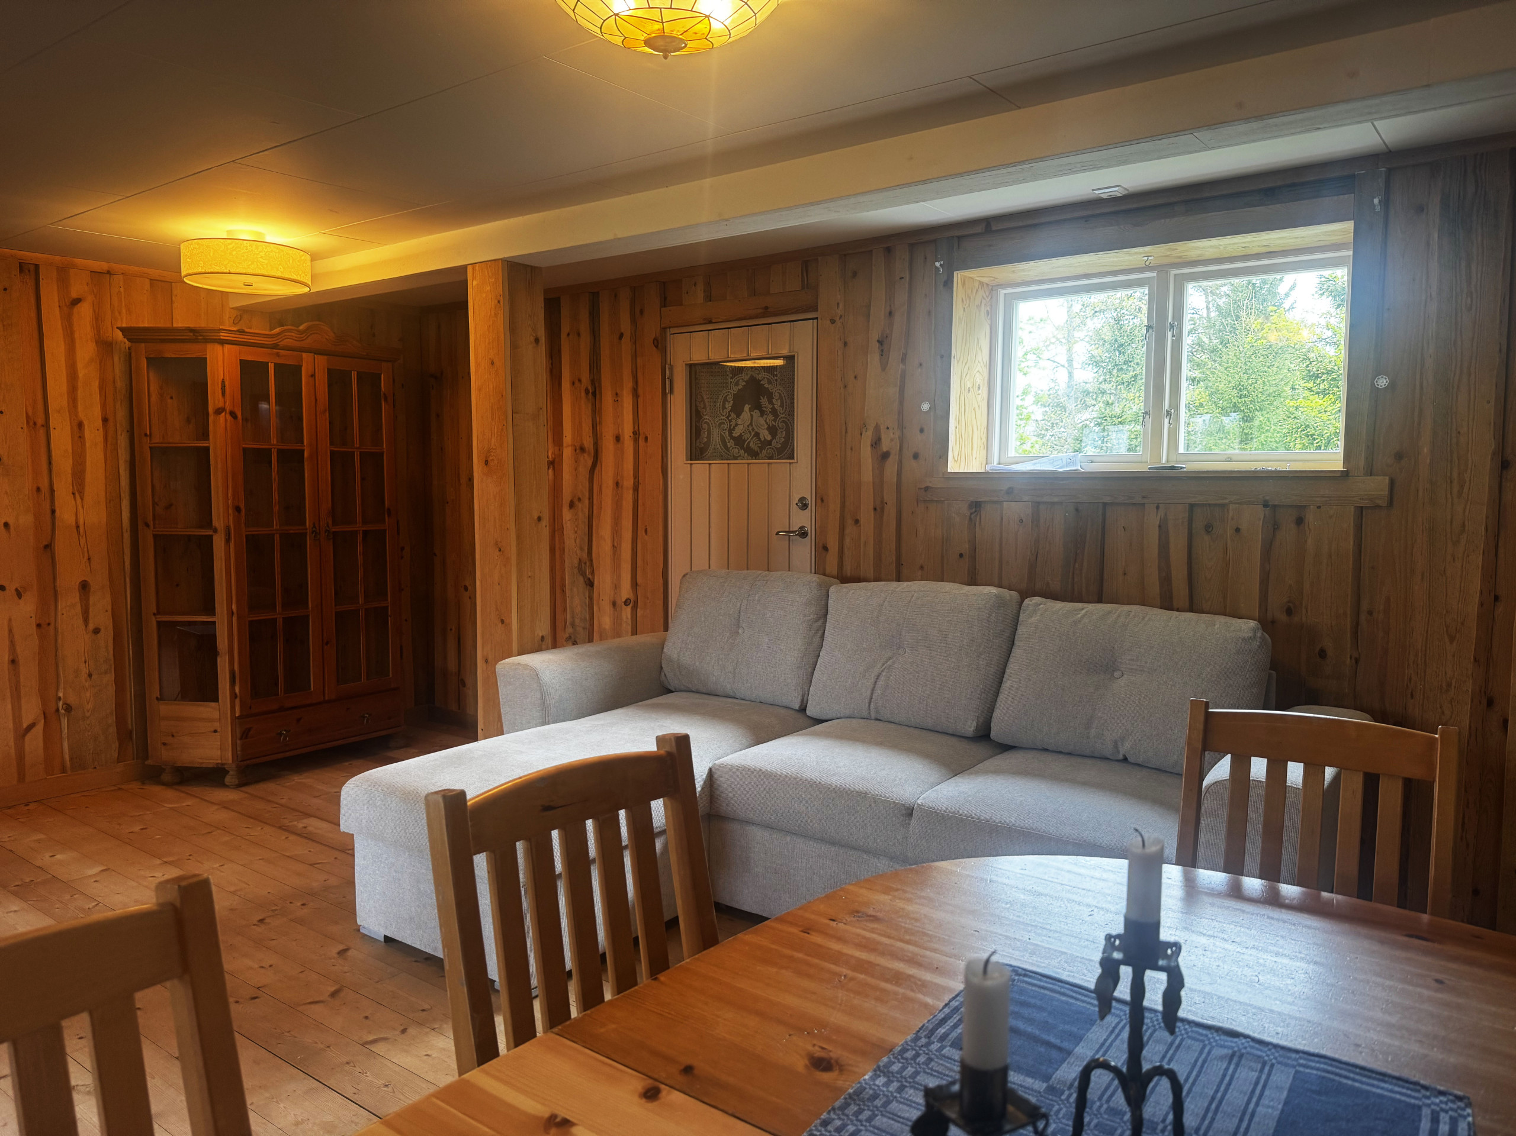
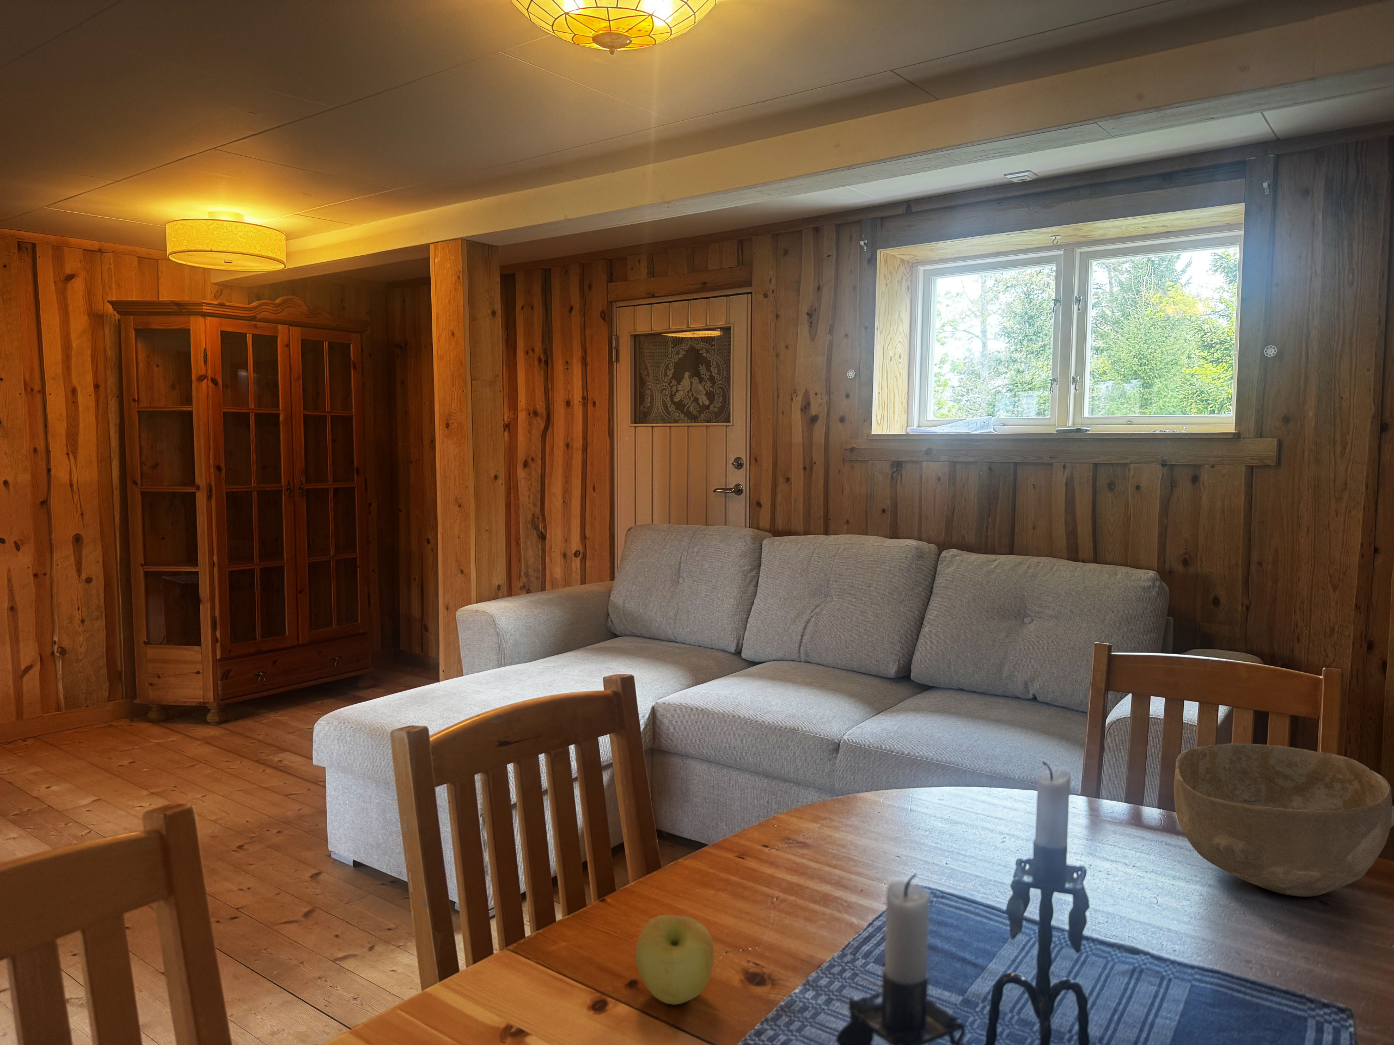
+ bowl (1267, 823)
+ apple (675, 960)
